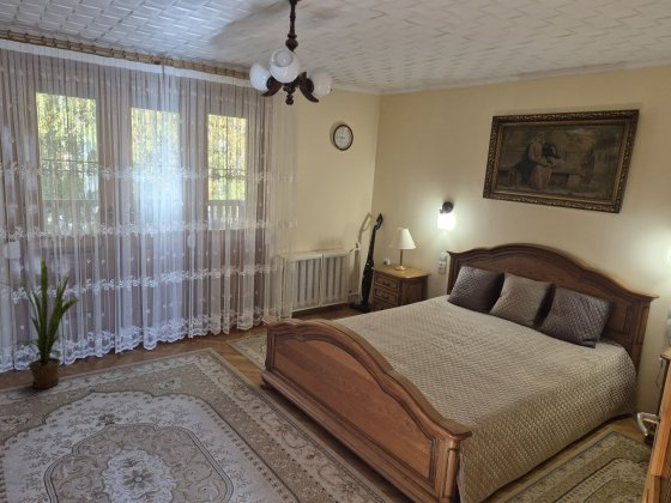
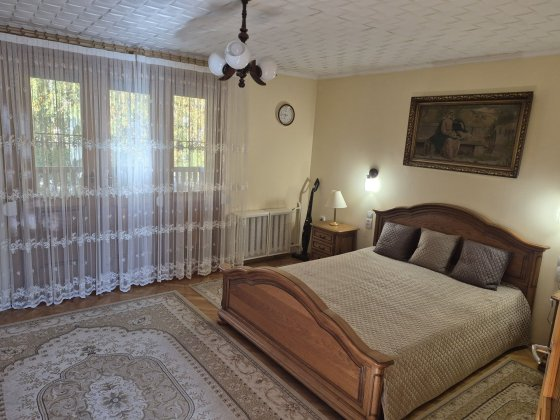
- house plant (40, 323)
